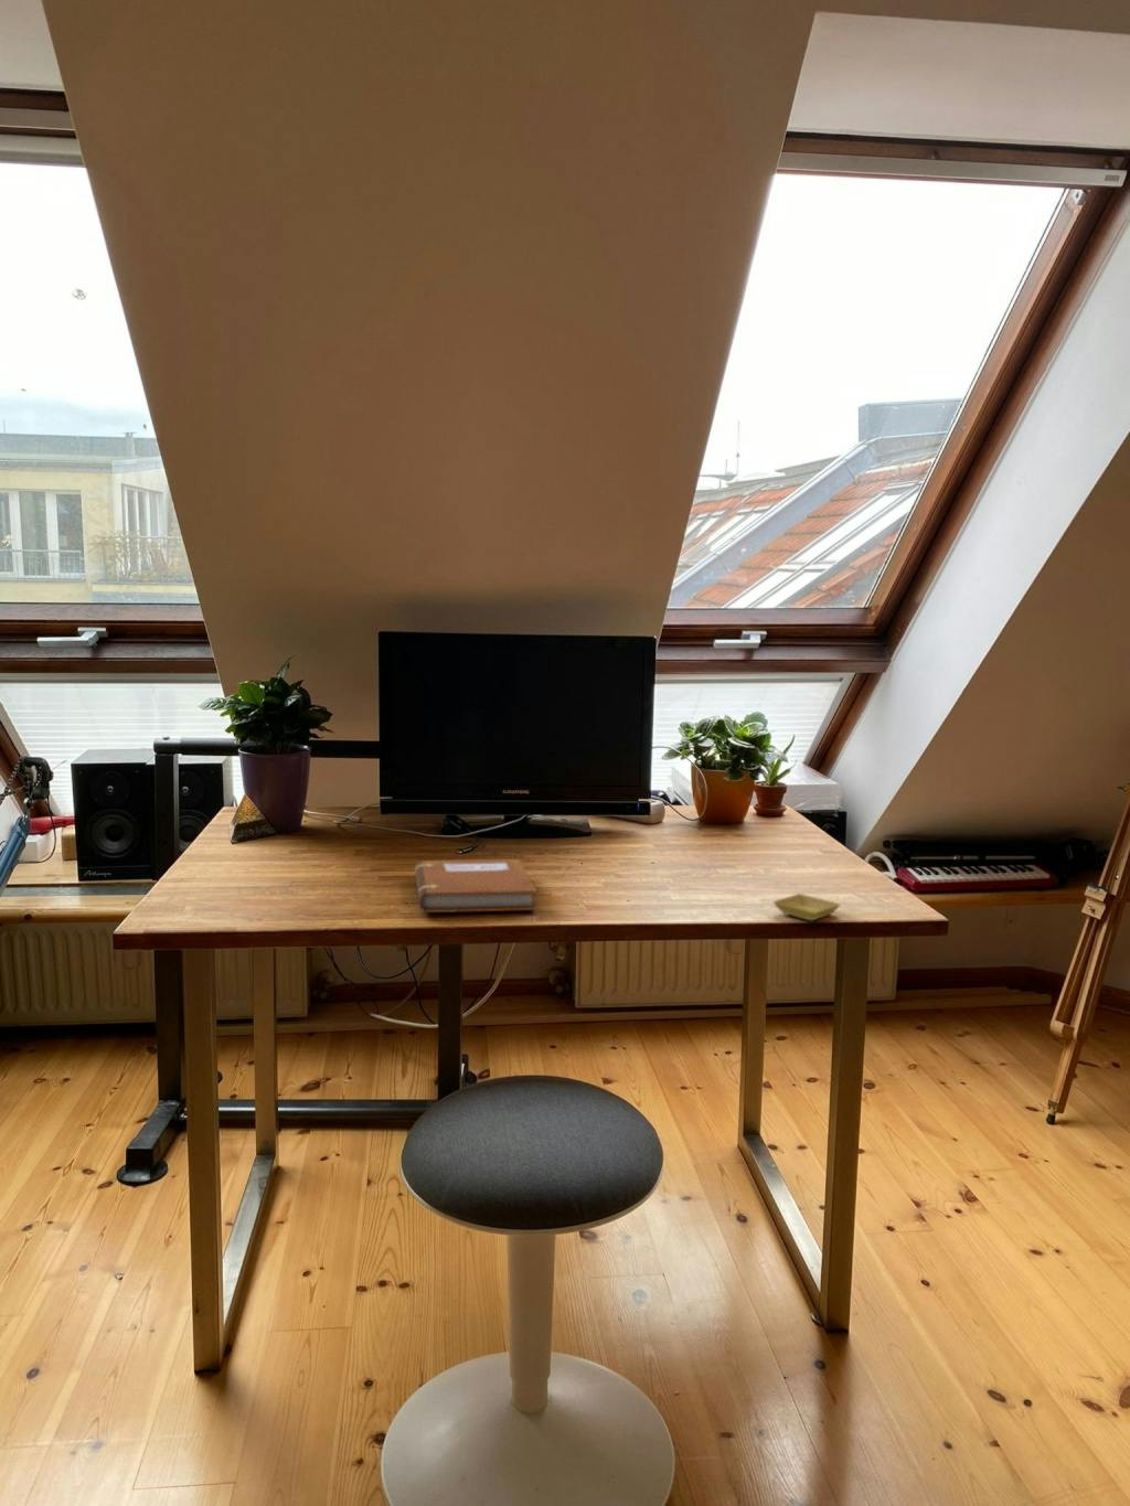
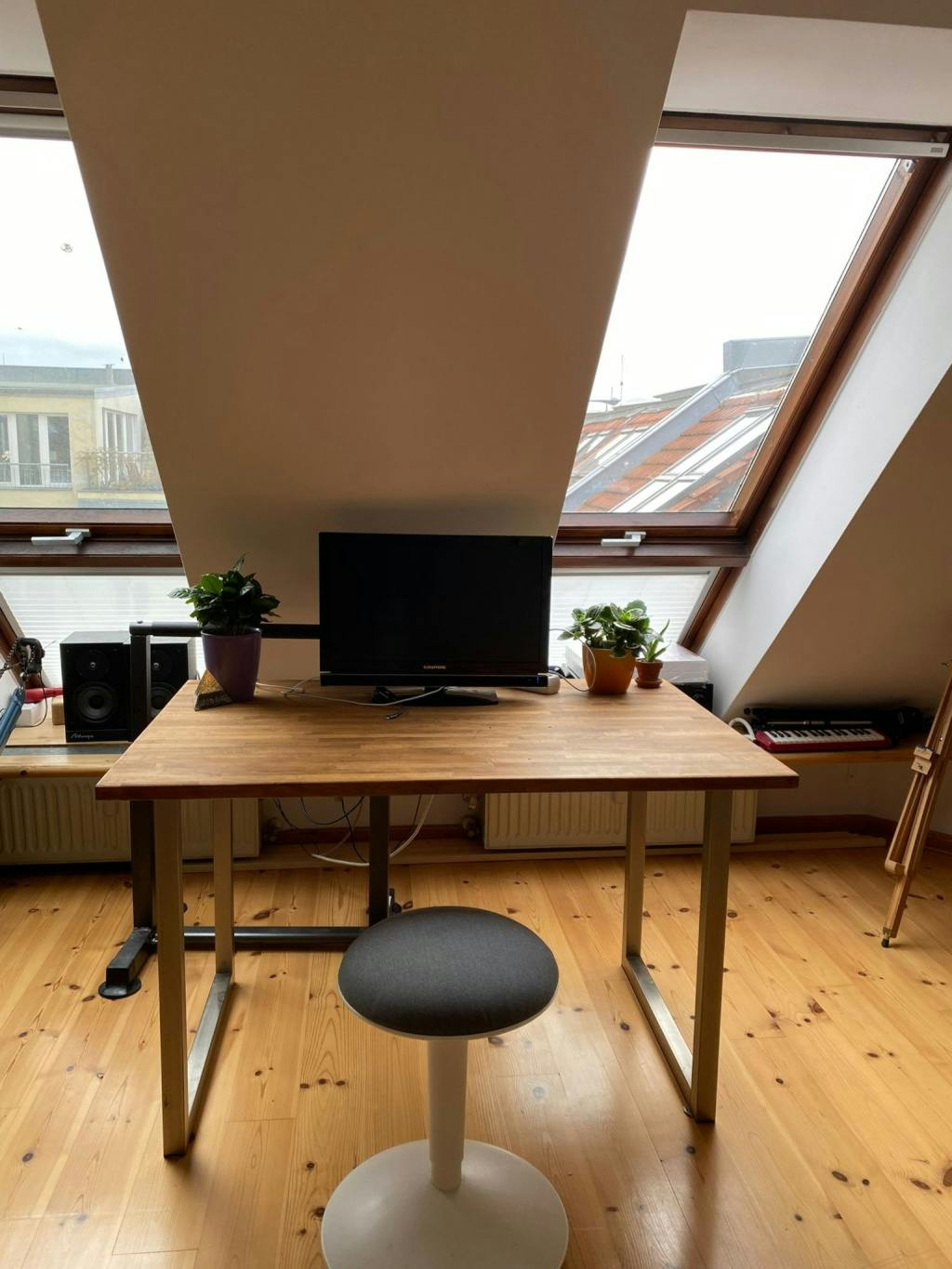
- saucer (806, 908)
- notebook (471, 883)
